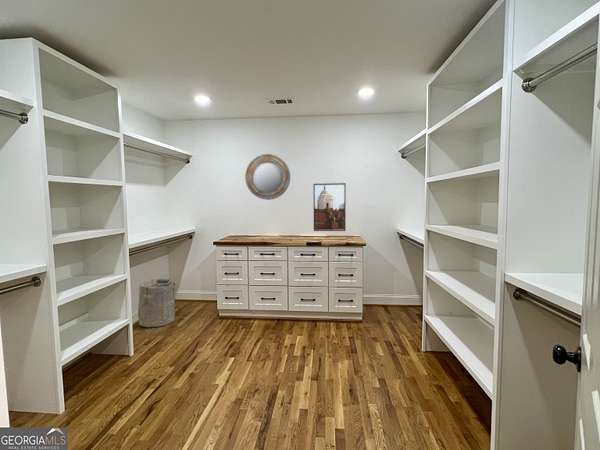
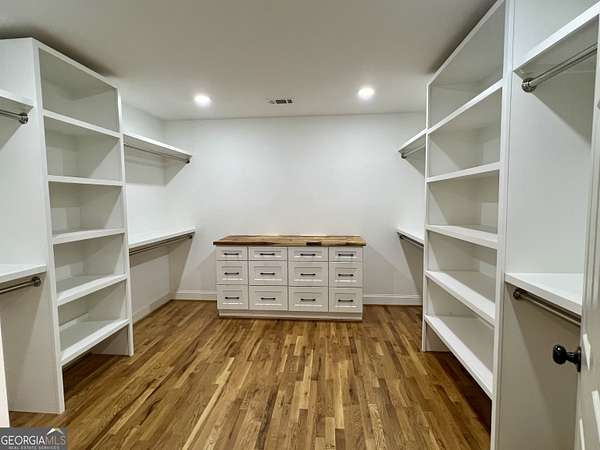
- laundry hamper (155, 301)
- home mirror (267, 176)
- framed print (329, 207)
